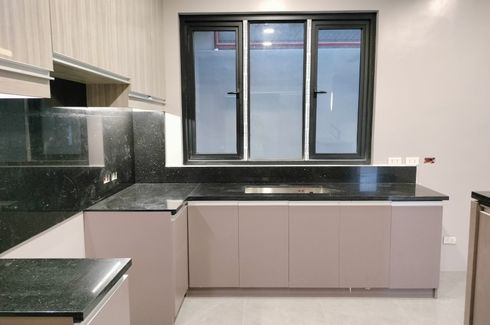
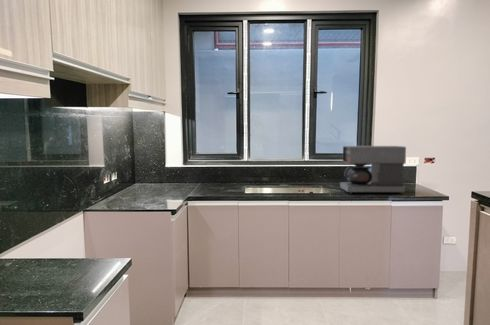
+ coffee maker (372, 168)
